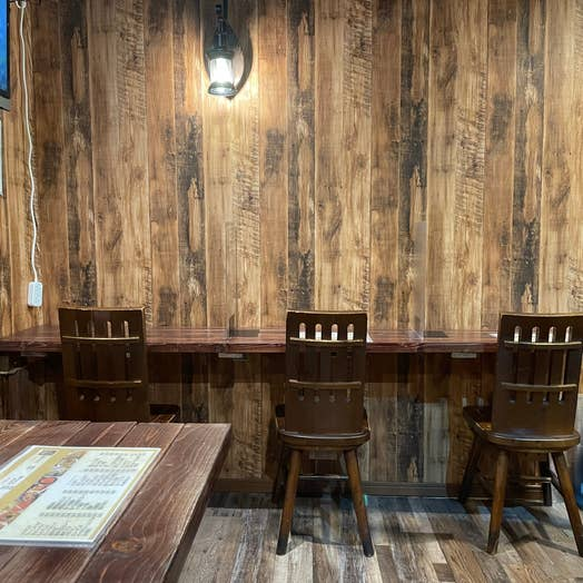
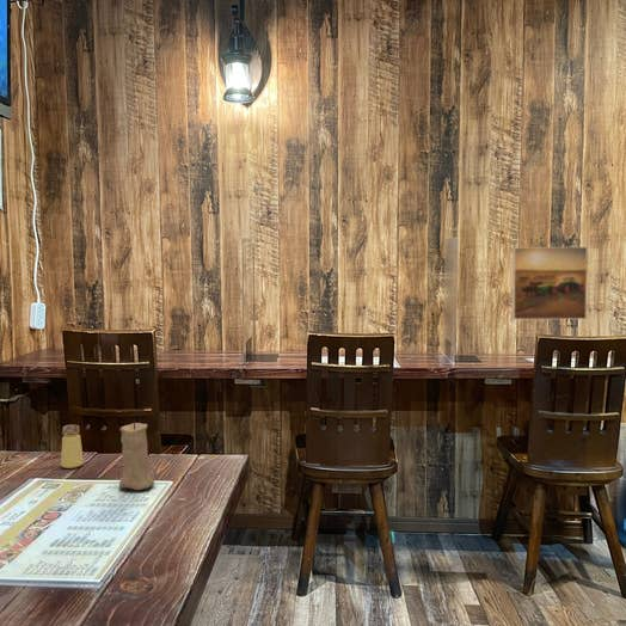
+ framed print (548, 283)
+ saltshaker (70, 444)
+ candle (135, 453)
